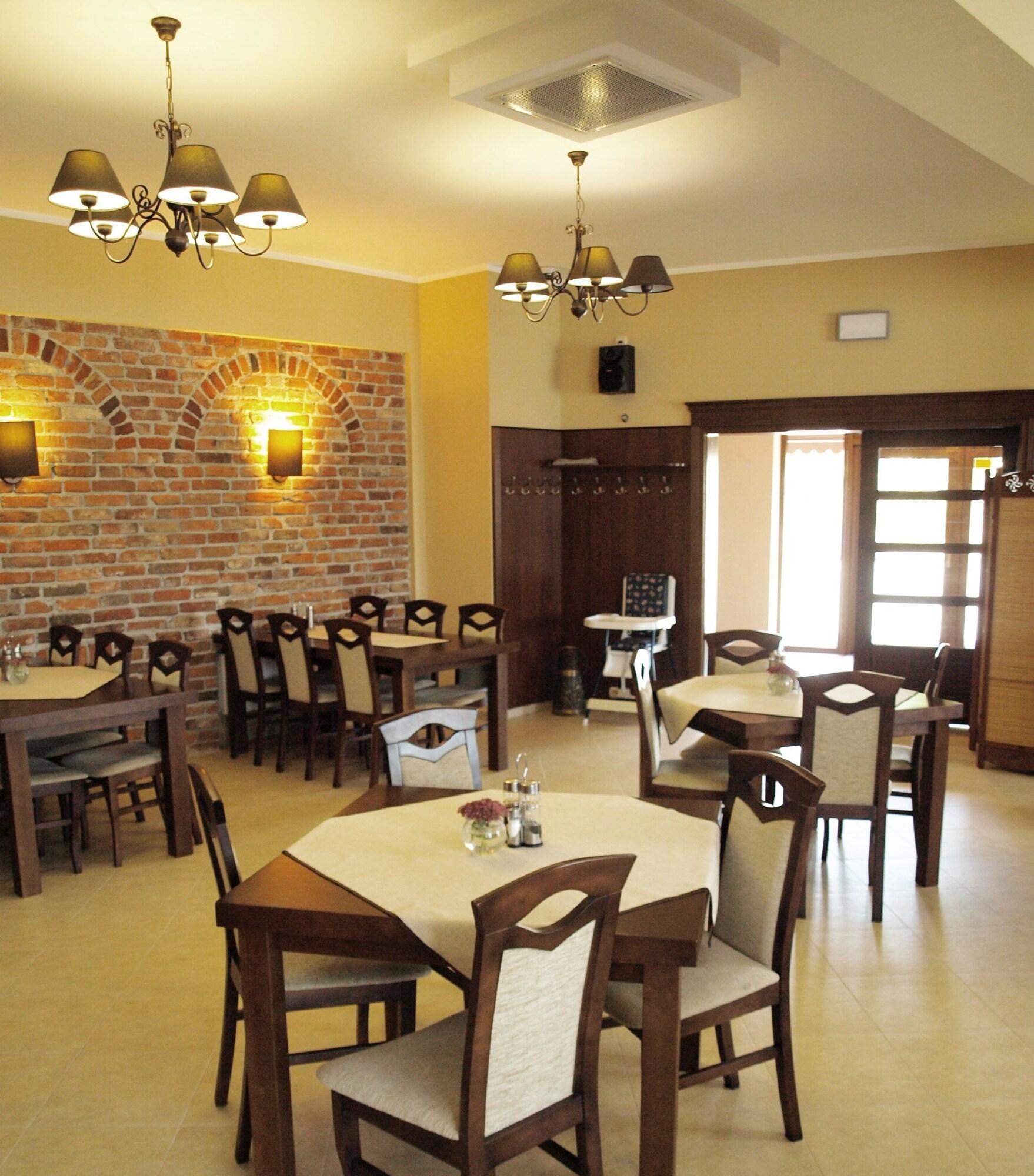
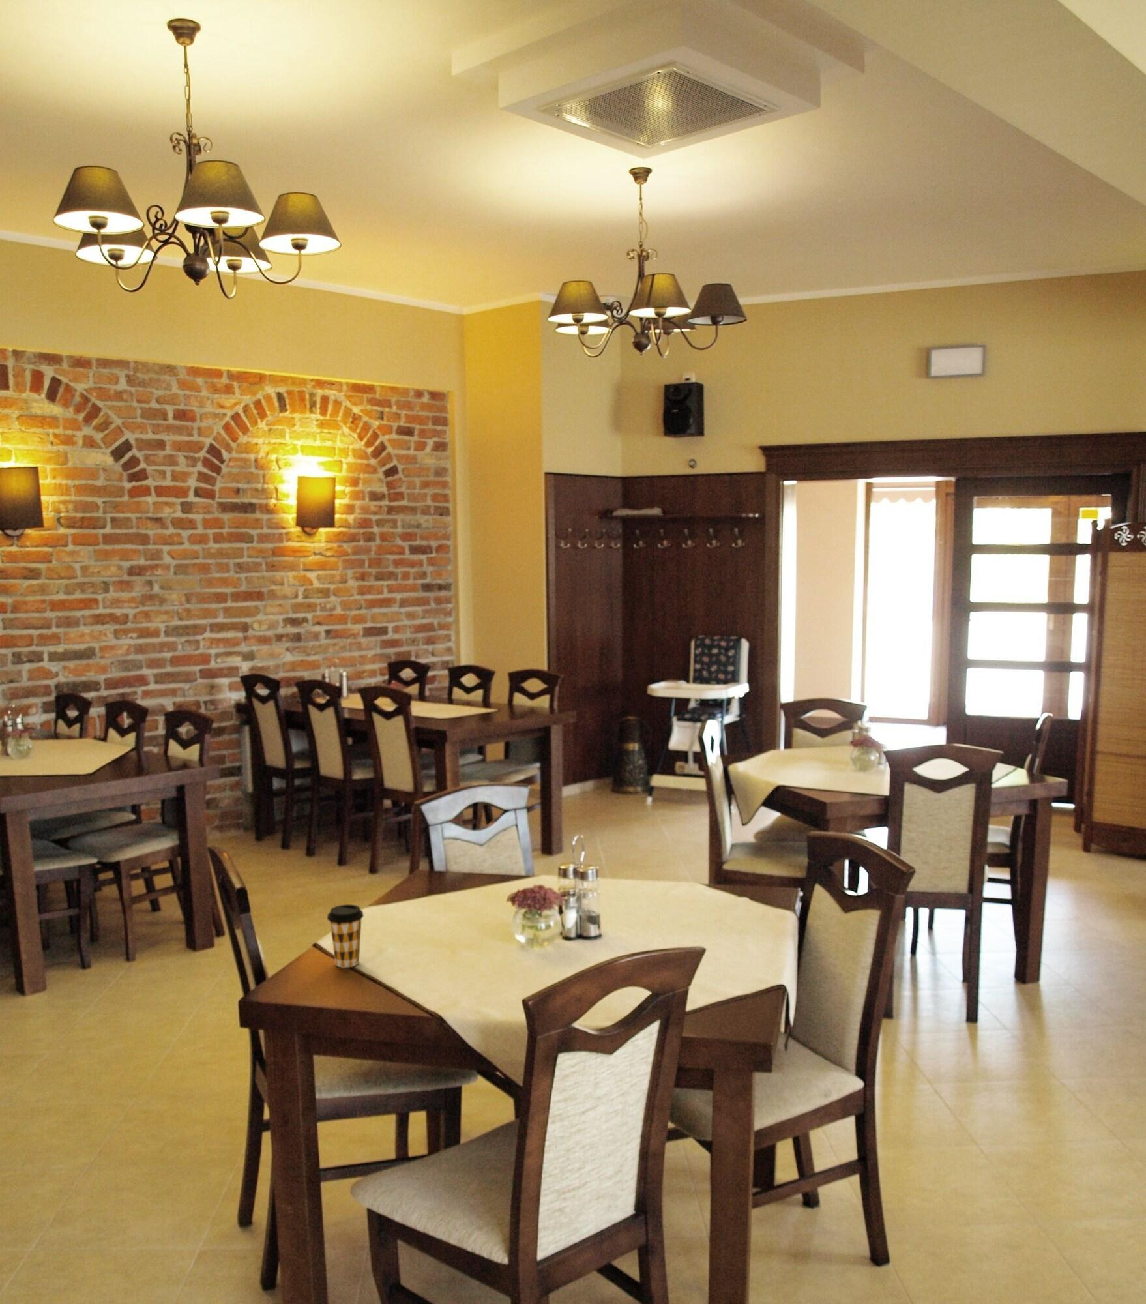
+ coffee cup (346, 936)
